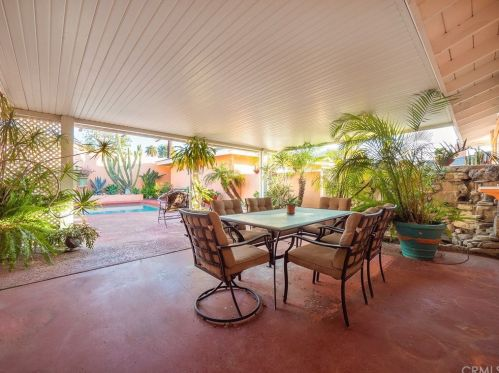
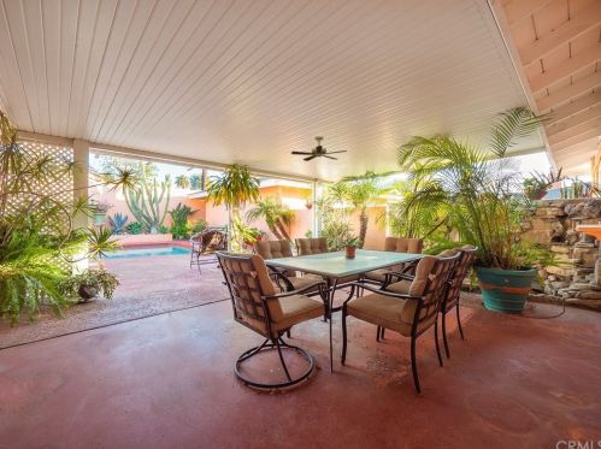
+ ceiling fan (318, 146)
